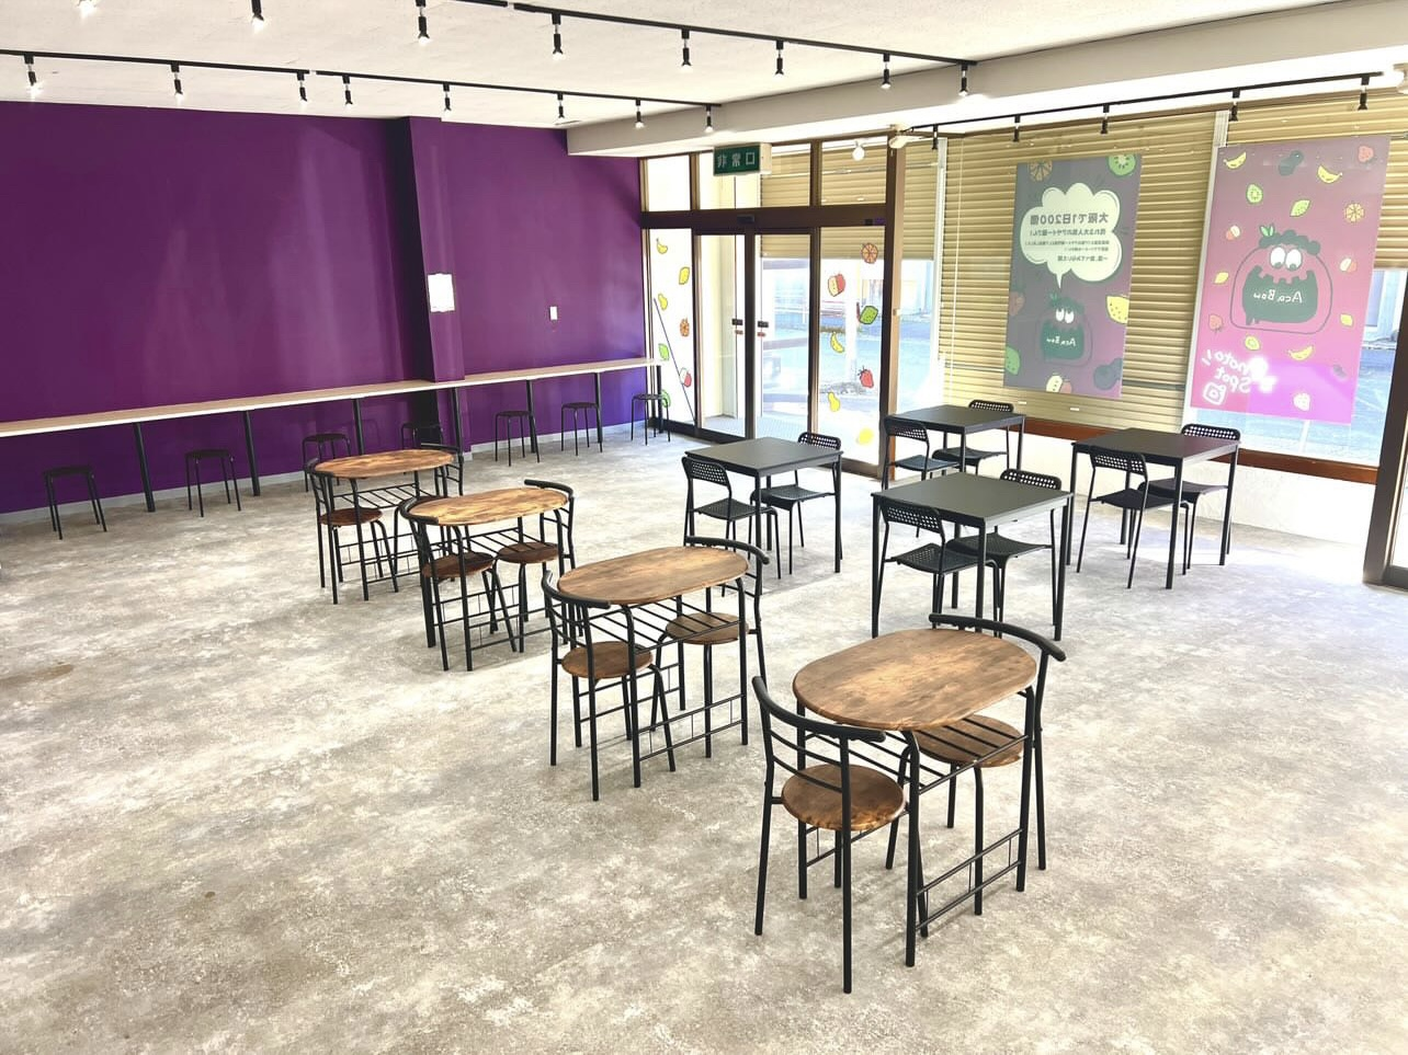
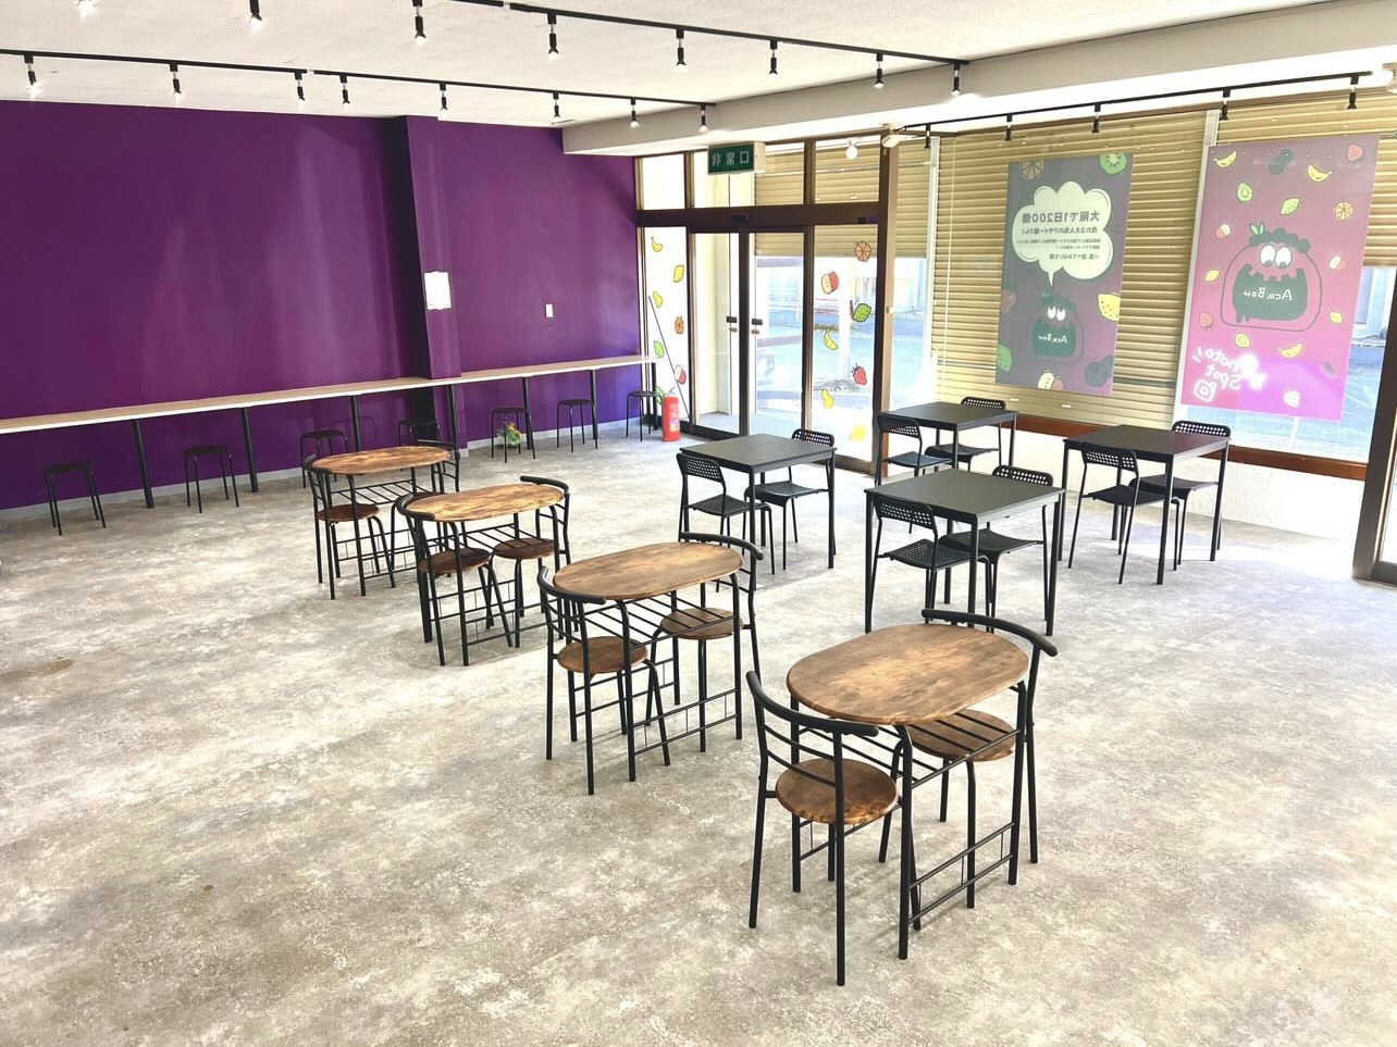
+ flowering plant (508, 434)
+ fire extinguisher (669, 414)
